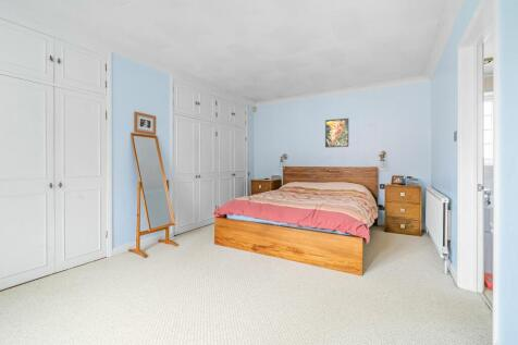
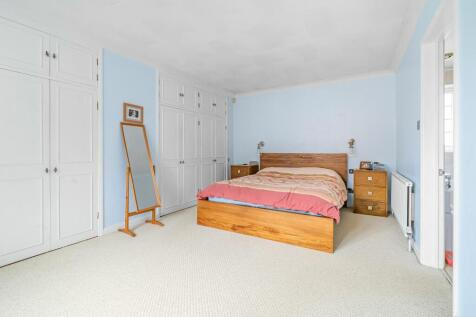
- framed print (336, 133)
